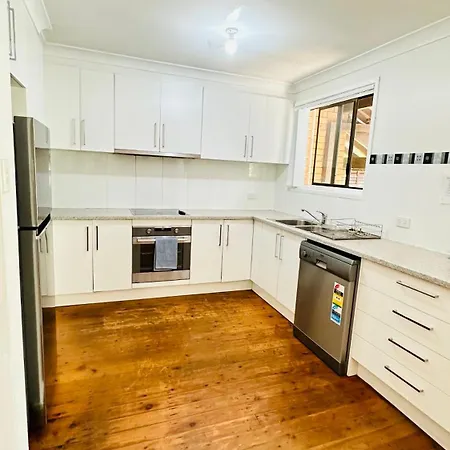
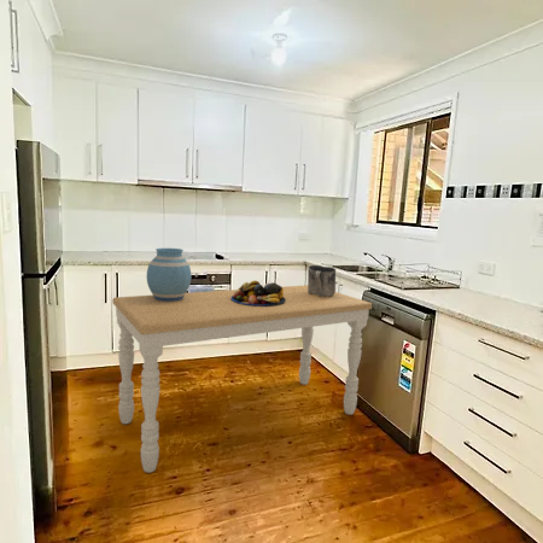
+ fruit bowl (258, 290)
+ bucket (320, 280)
+ vase (169, 273)
+ dining table (239, 335)
